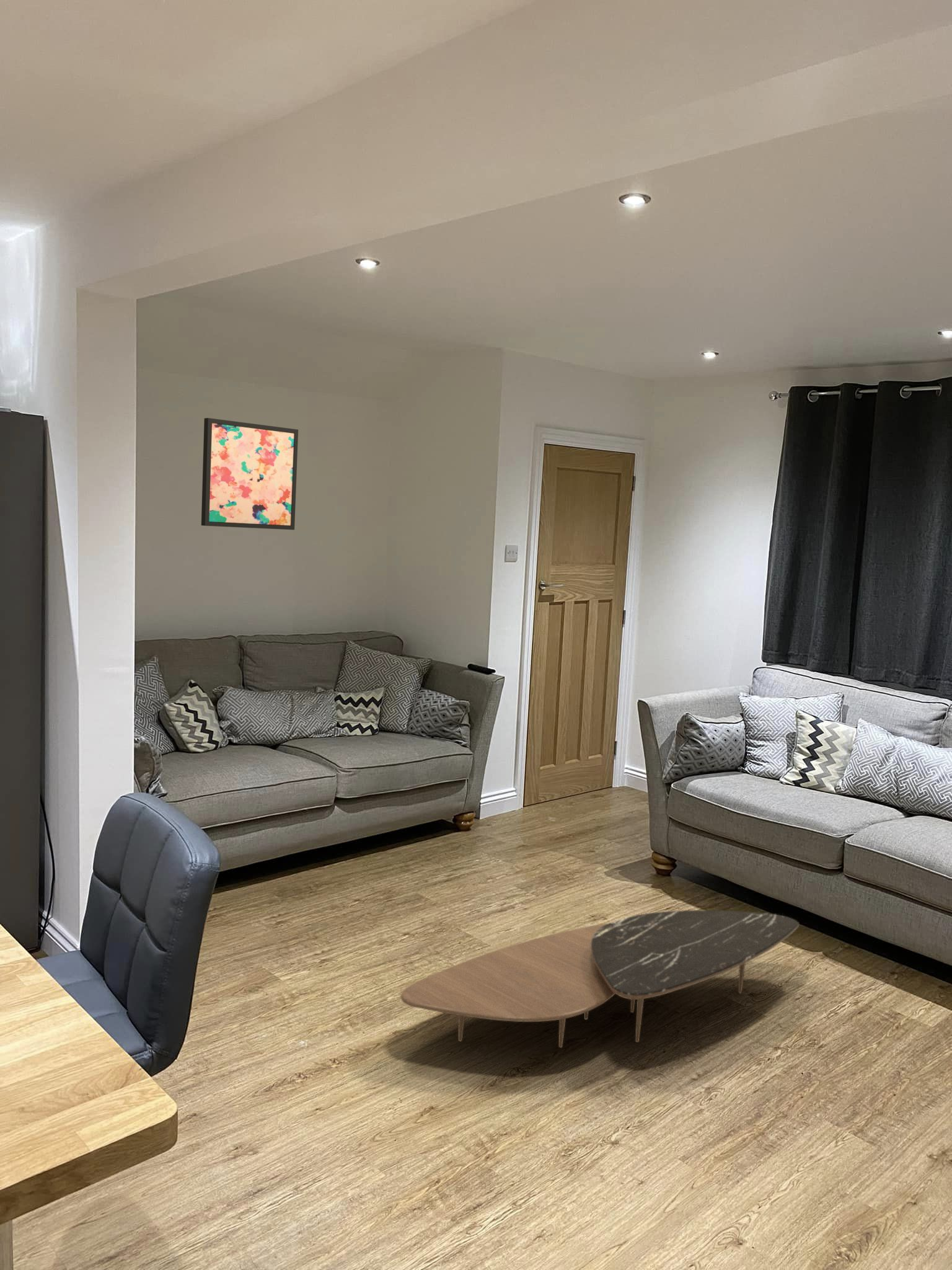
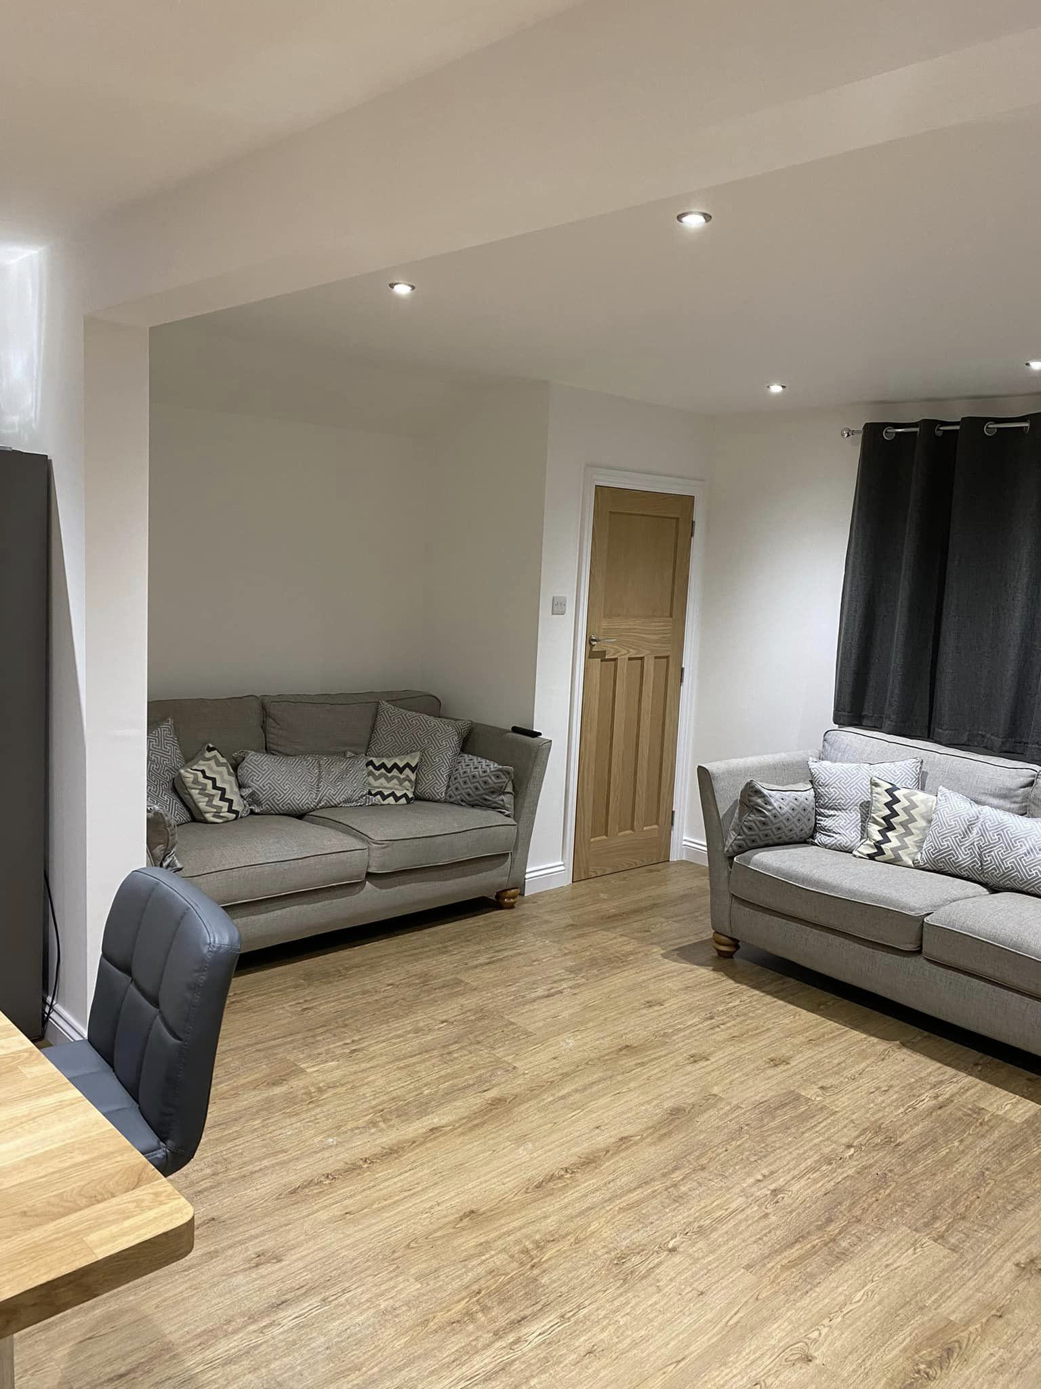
- coffee table (615, 979)
- wall art (251, 476)
